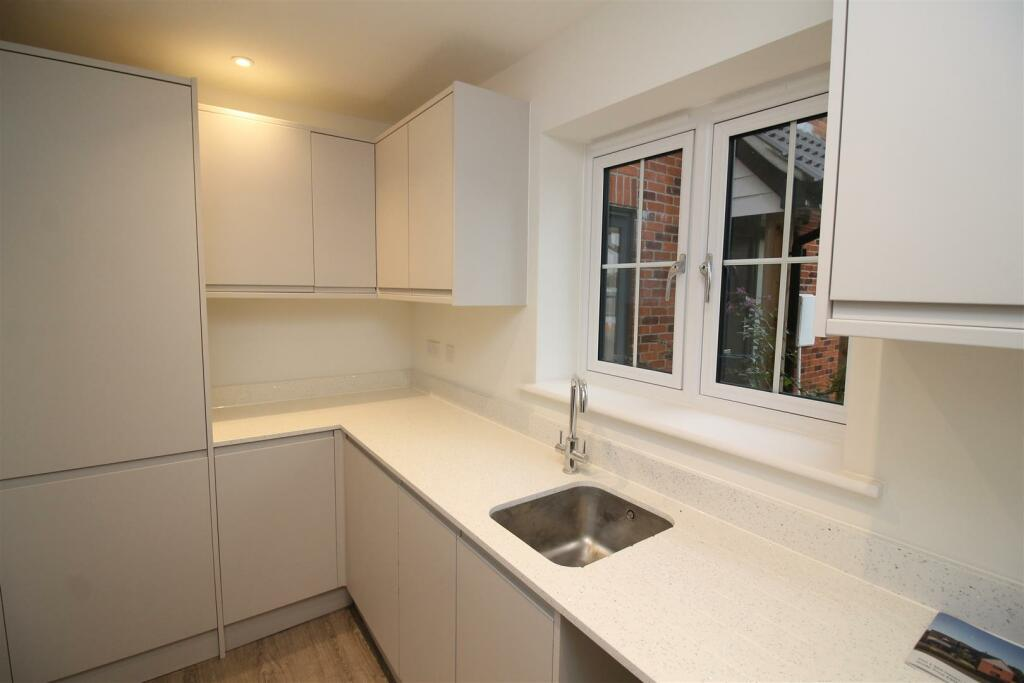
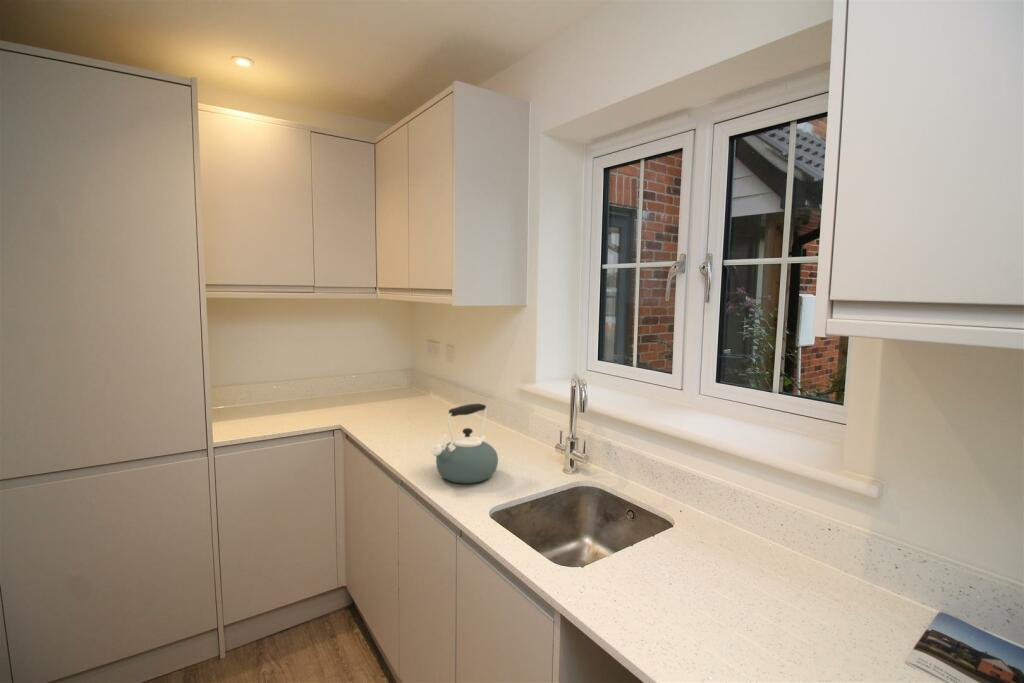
+ kettle (462, 441)
